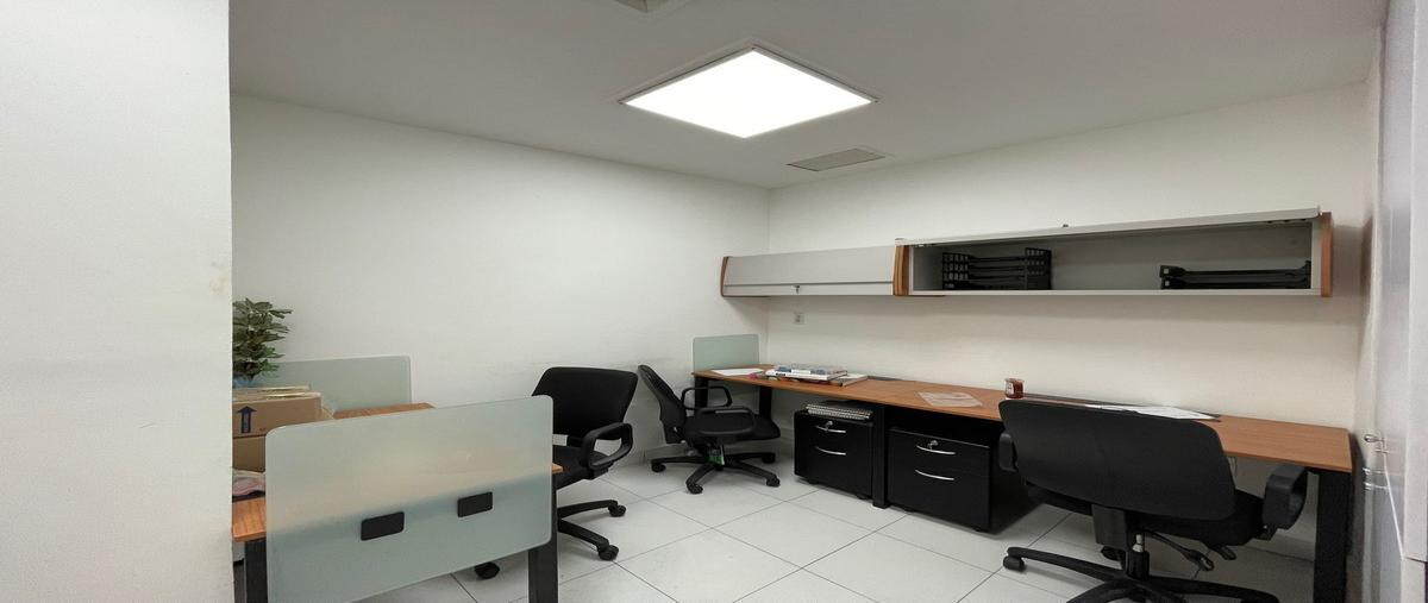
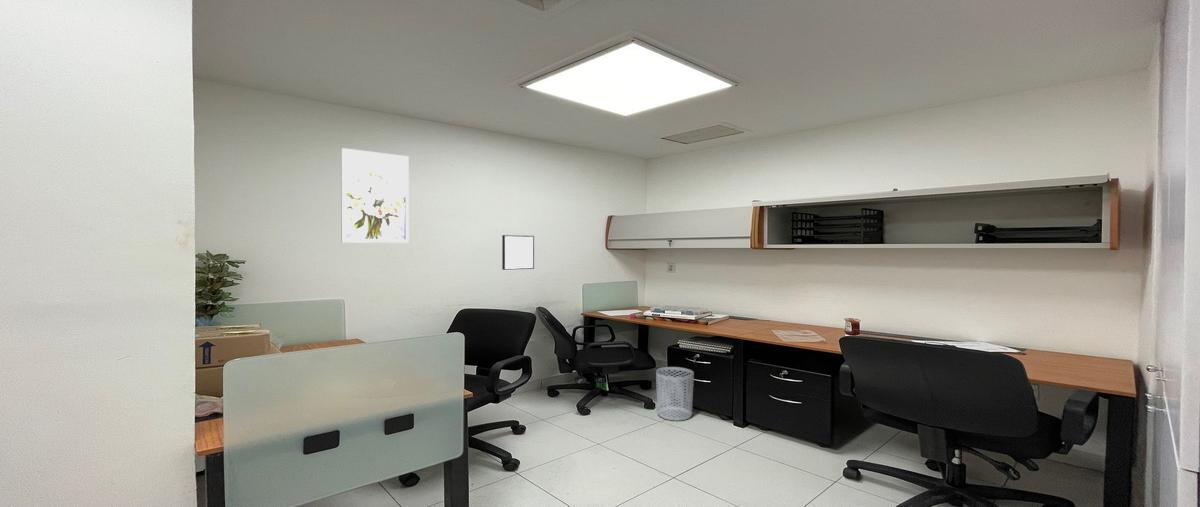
+ wall art (518, 252)
+ wall art (376, 197)
+ waste bin (674, 392)
